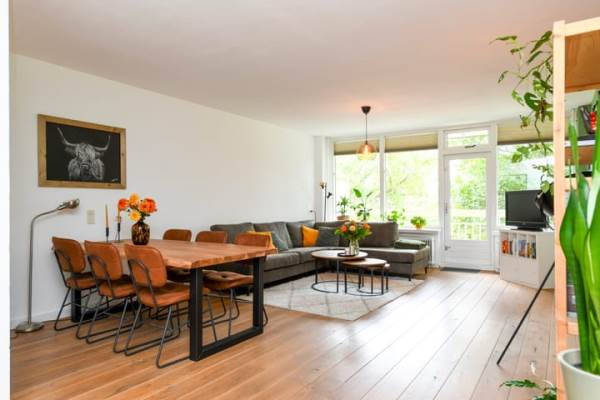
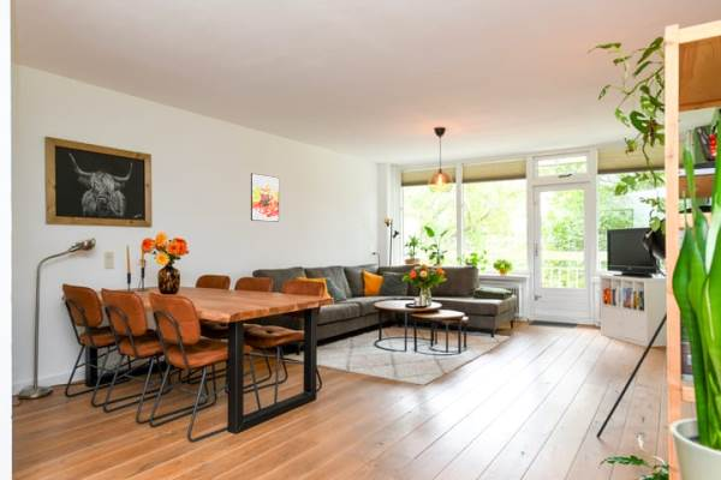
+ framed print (264, 198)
